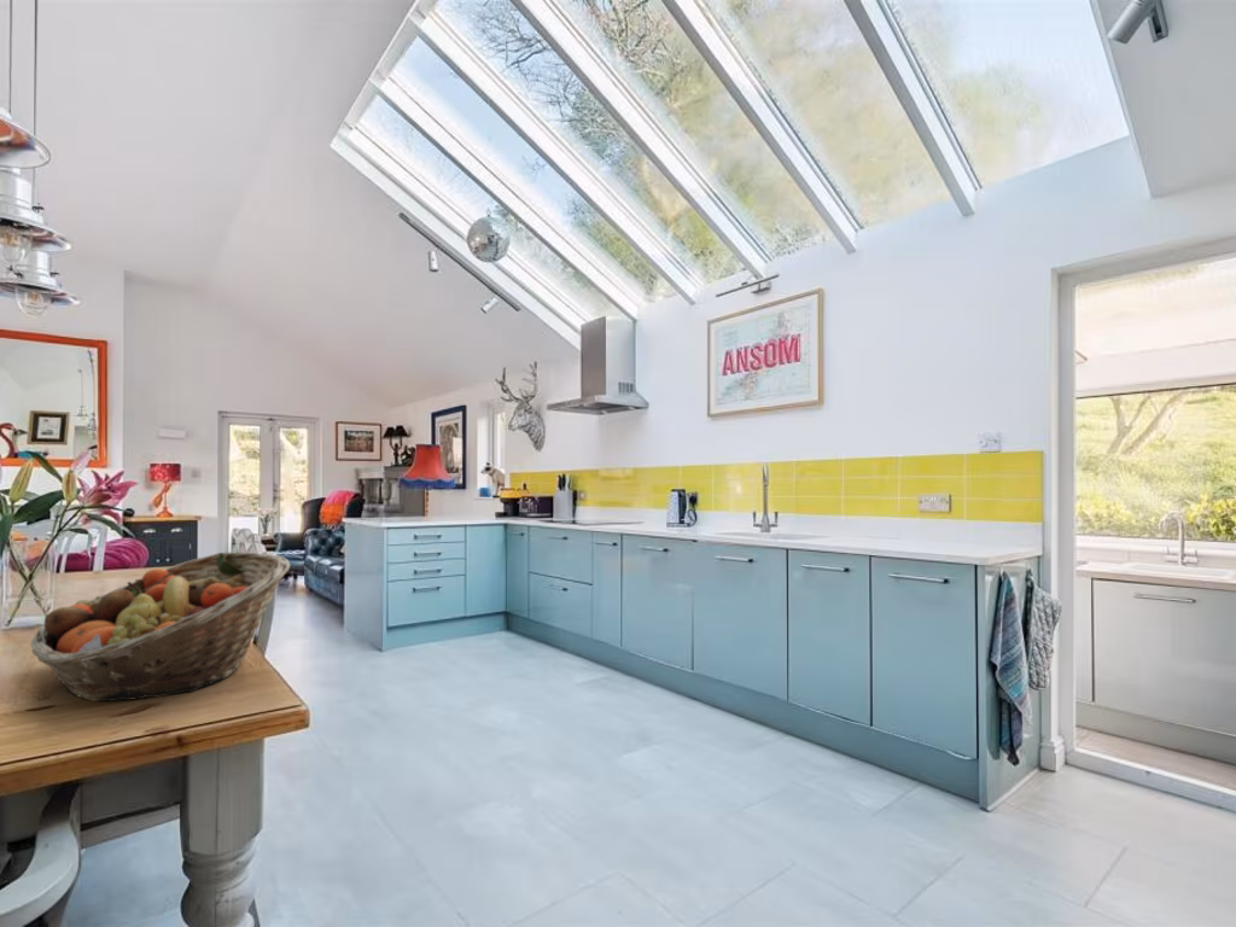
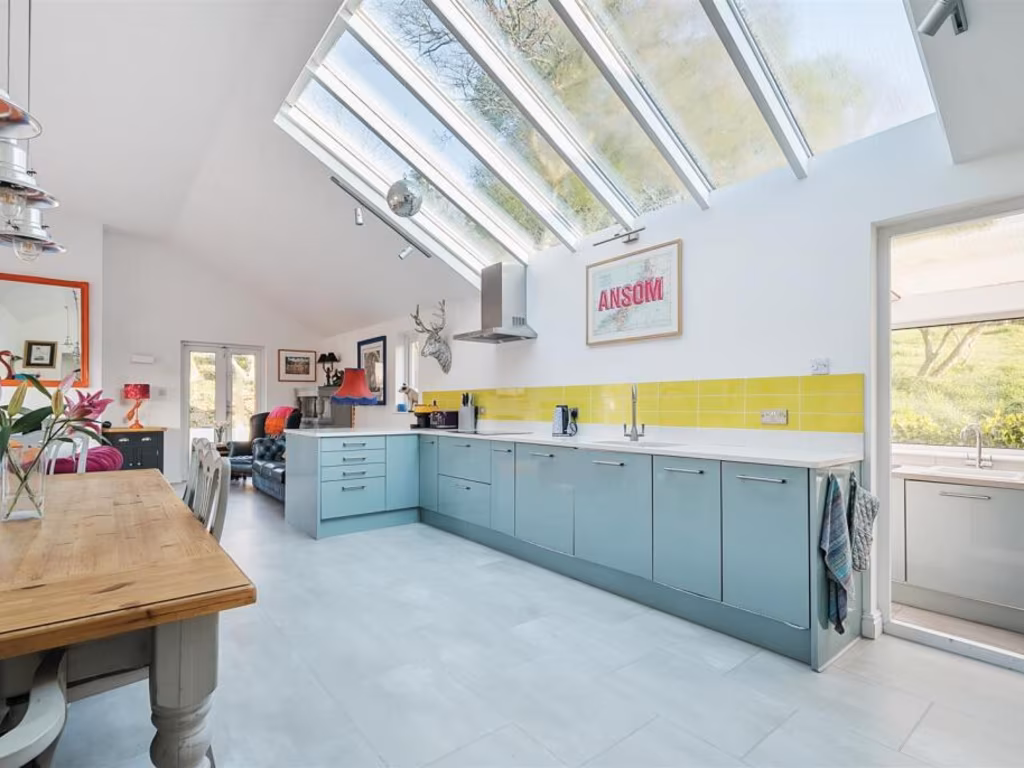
- fruit basket (169, 617)
